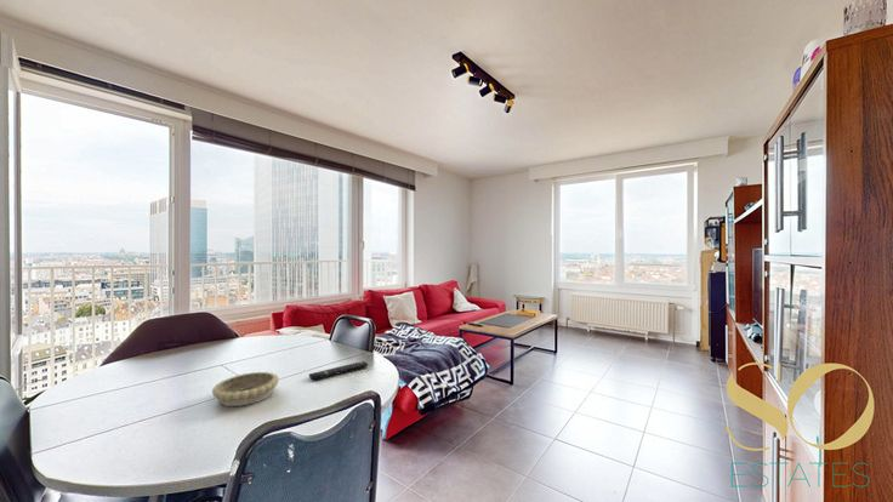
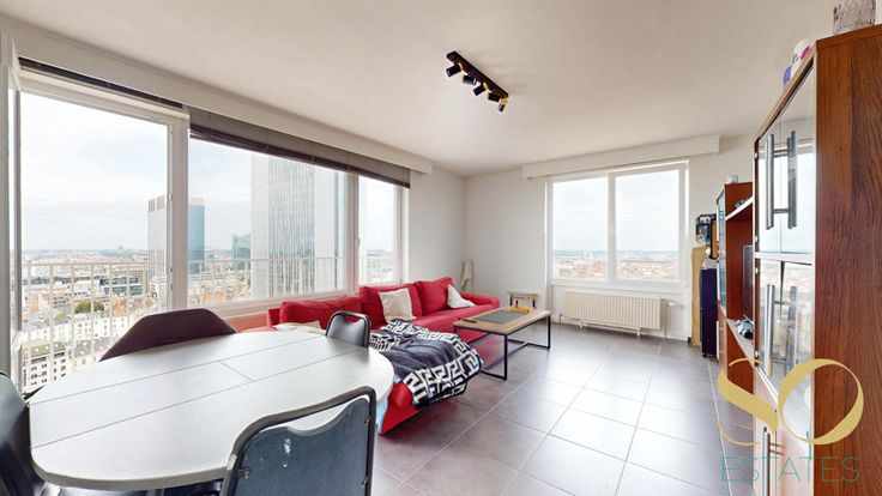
- decorative bowl (246, 388)
- remote control (340, 370)
